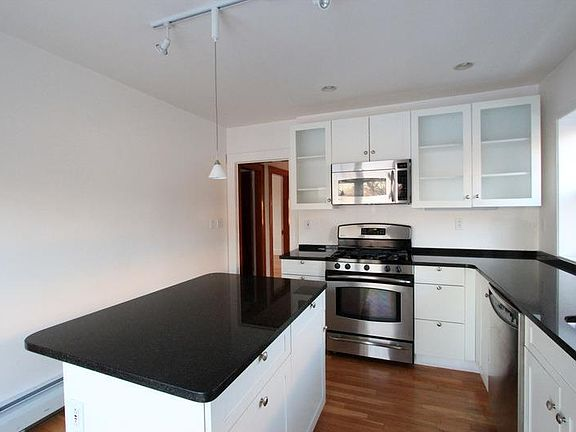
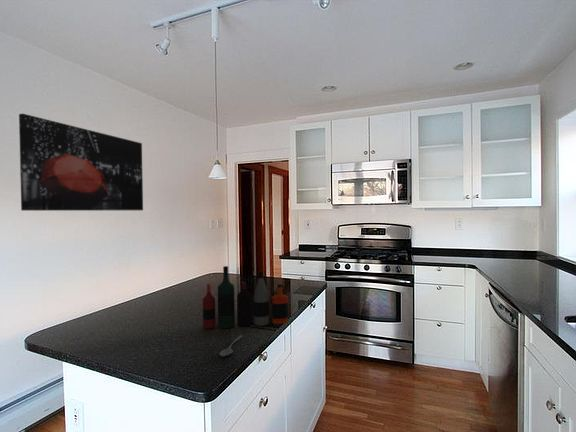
+ spoon (231, 344)
+ bottle collection (246, 295)
+ wall art (92, 170)
